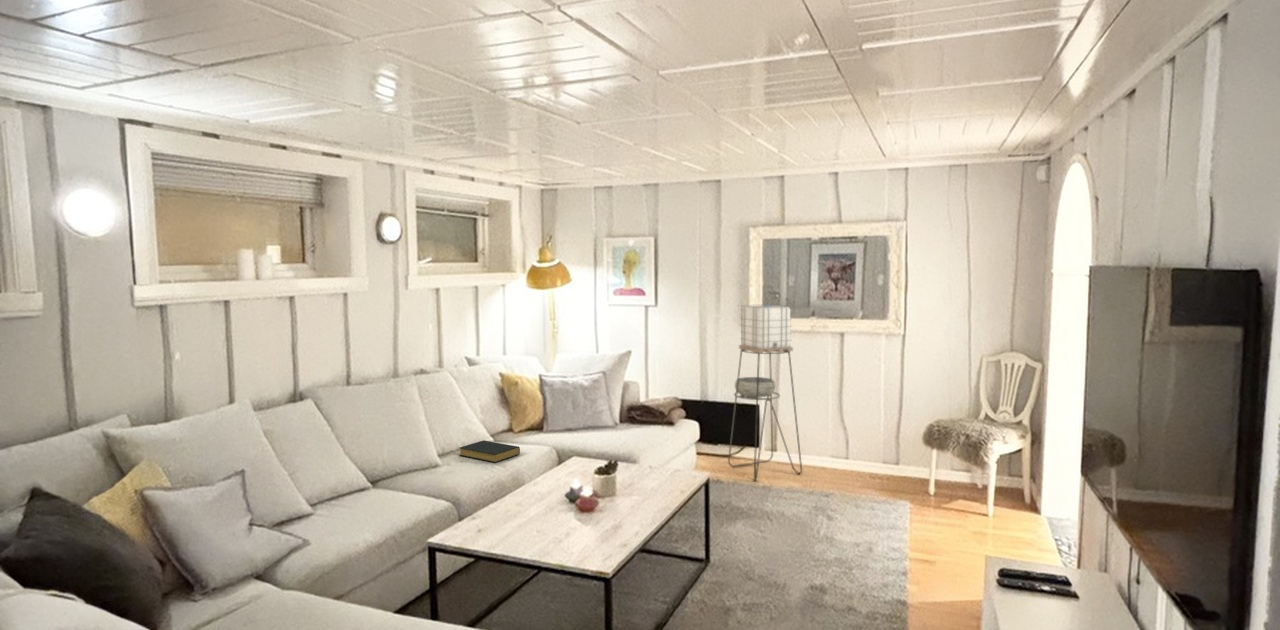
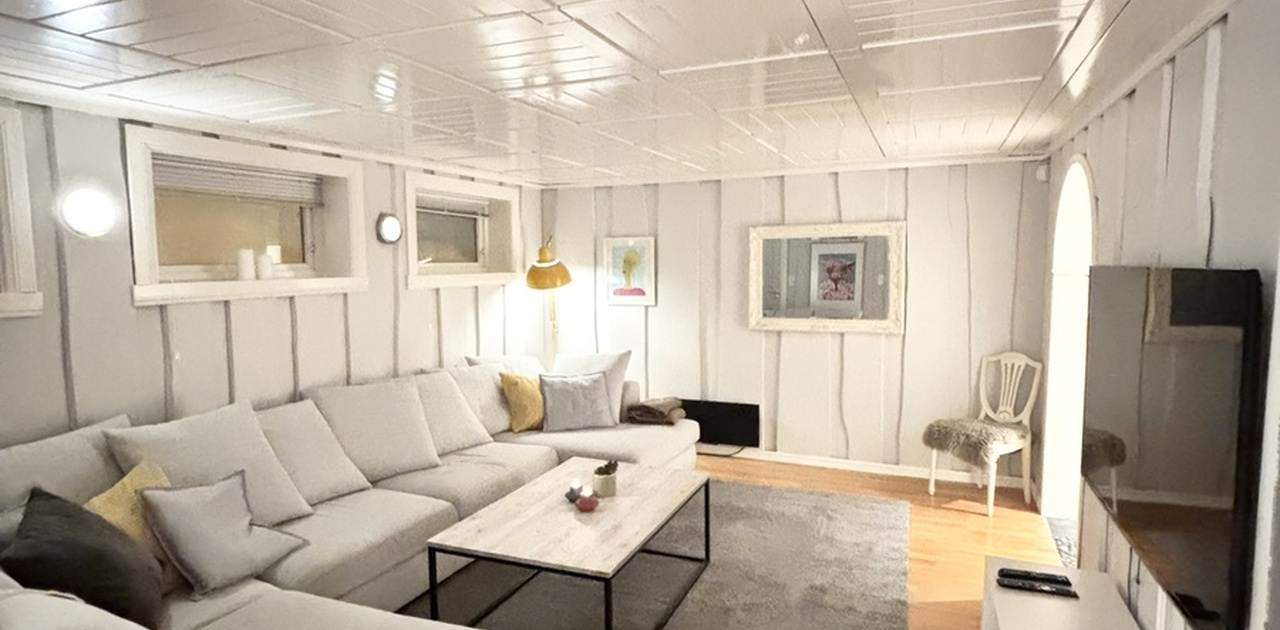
- hardback book (489, 450)
- plant stand (765, 388)
